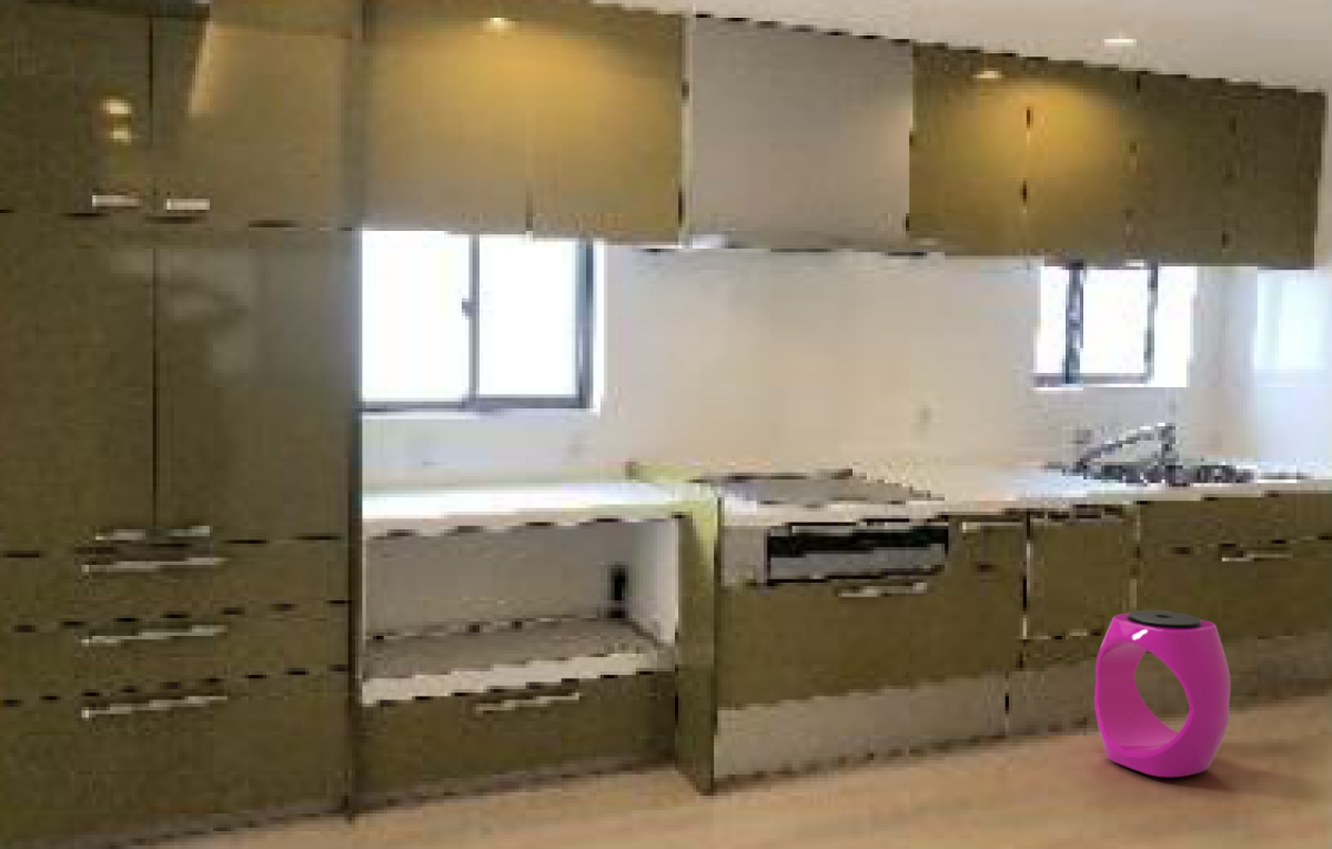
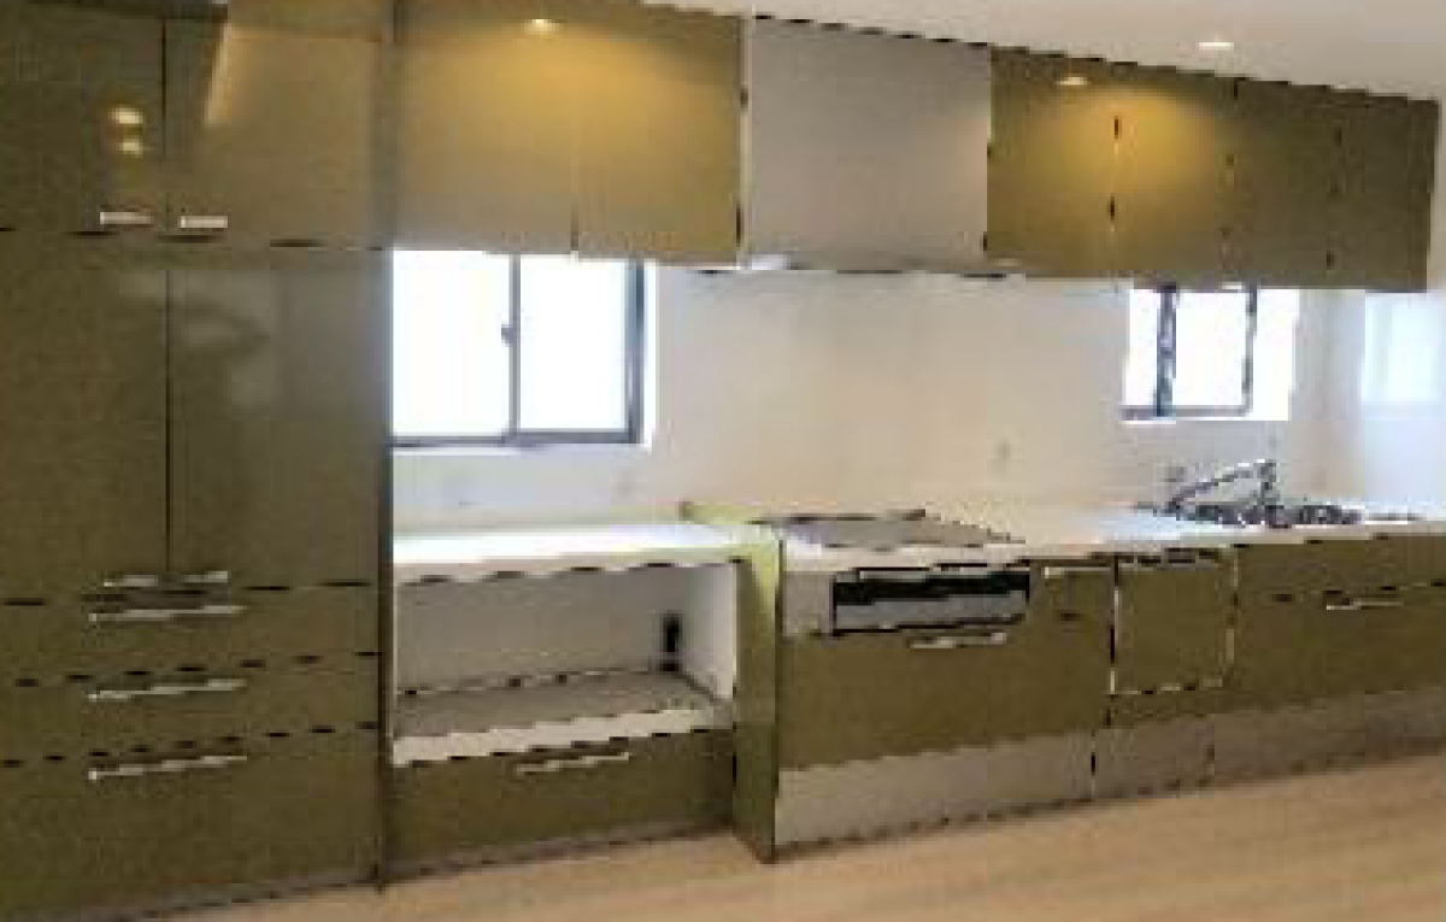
- stool (1143, 701)
